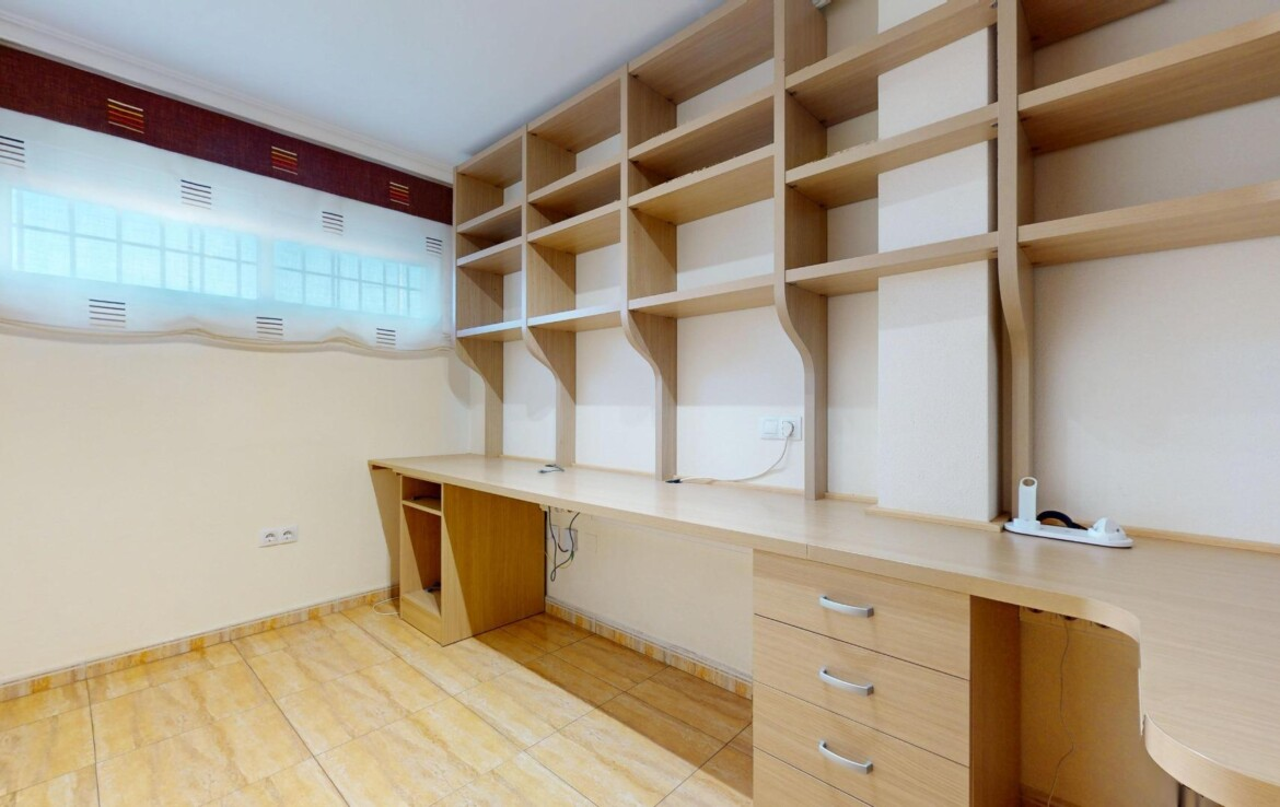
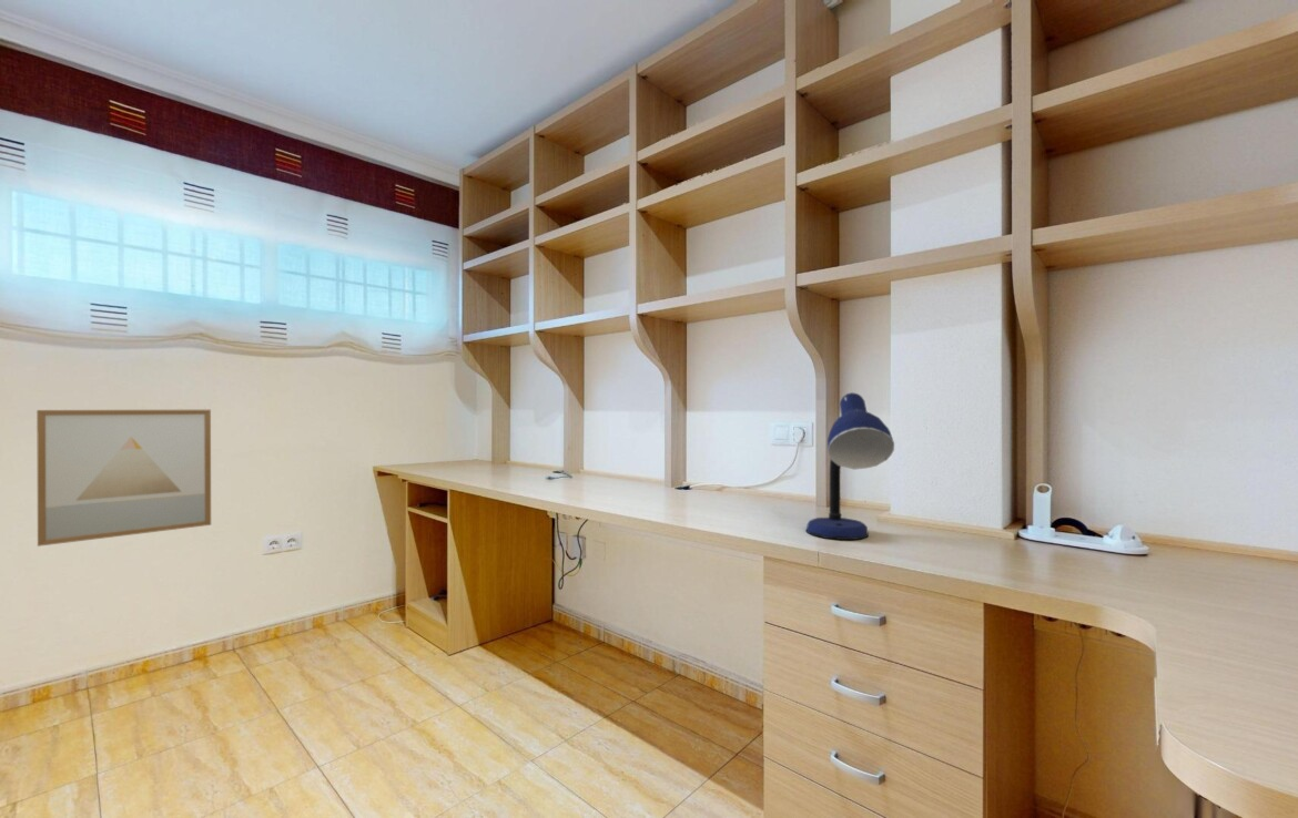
+ desk lamp (845, 467)
+ wall art (131, 471)
